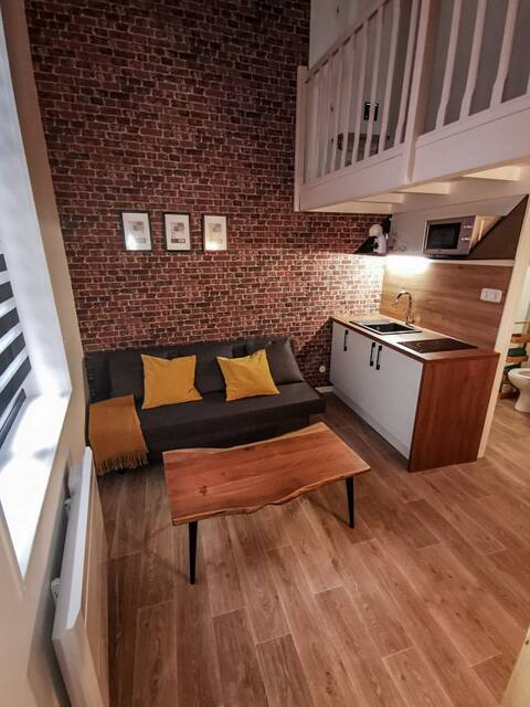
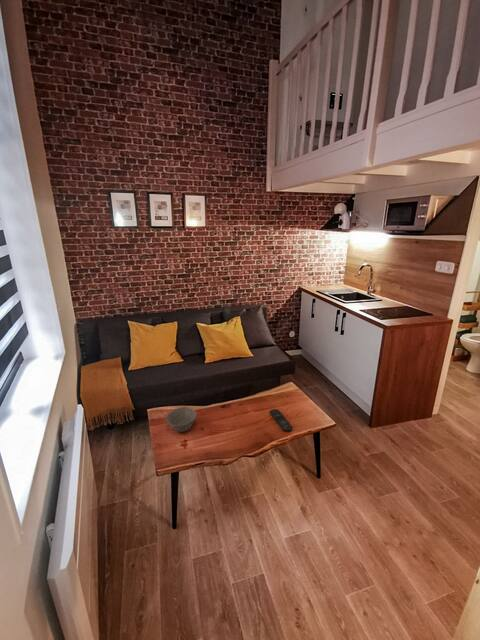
+ remote control (280, 419)
+ bowl (182, 422)
